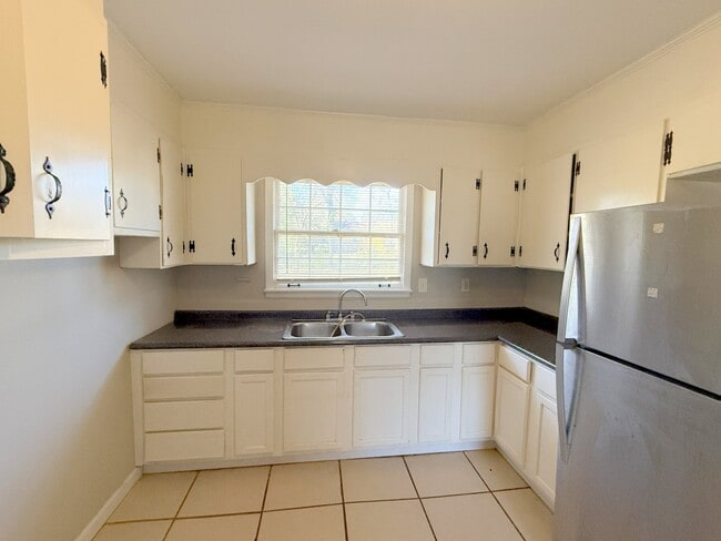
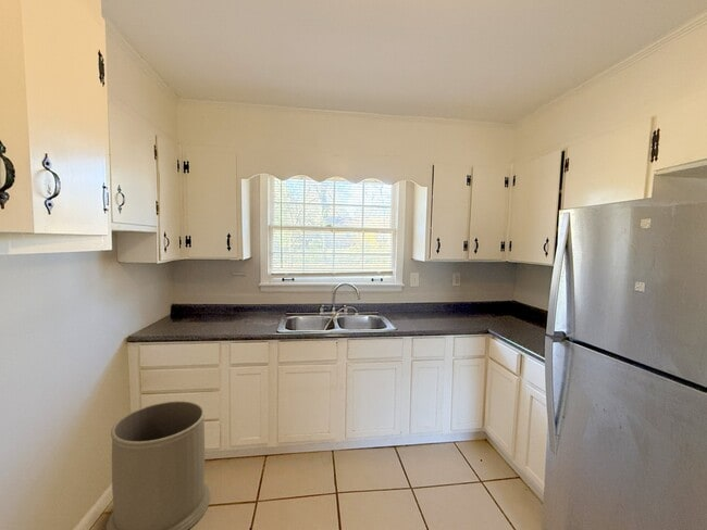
+ trash can (161, 464)
